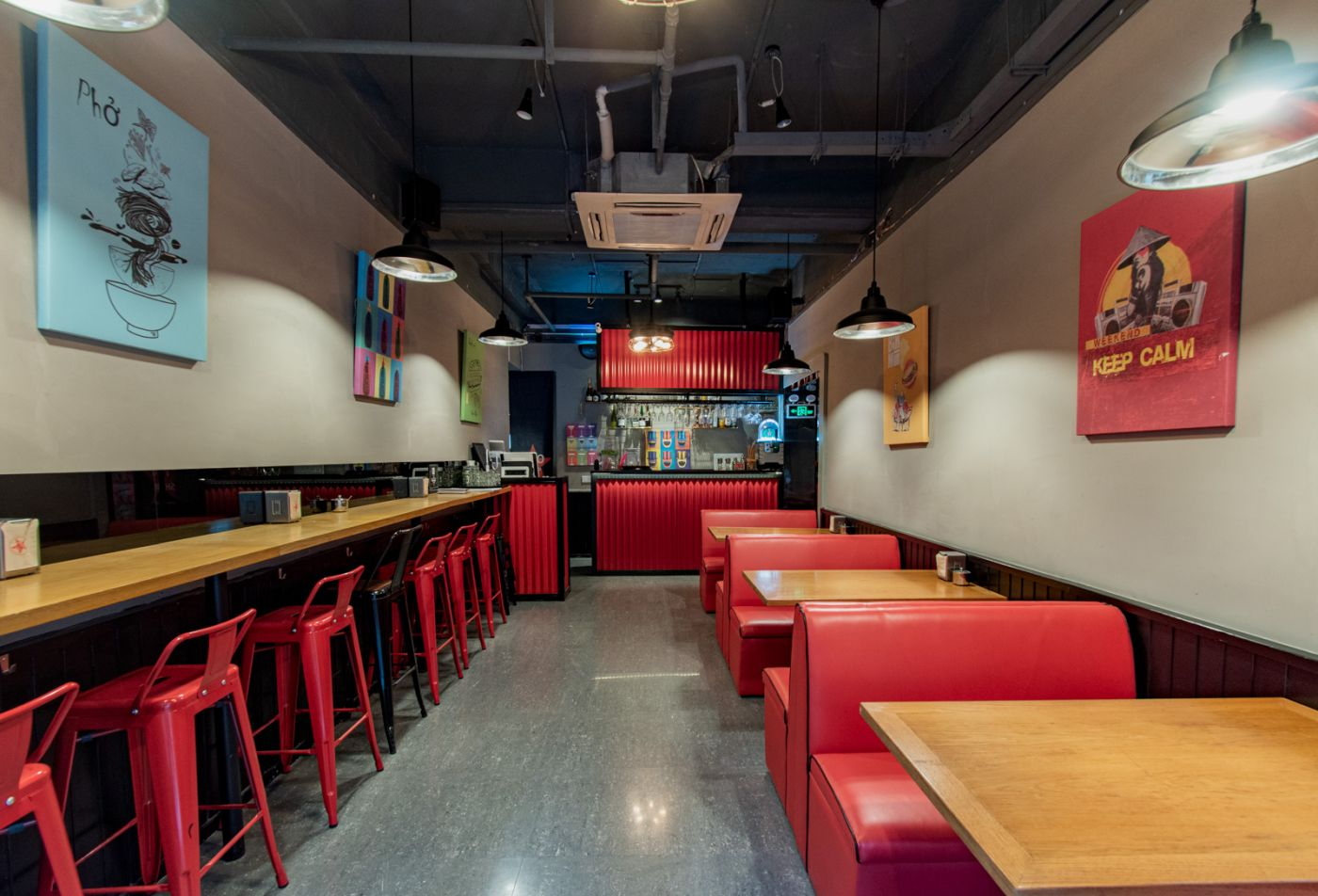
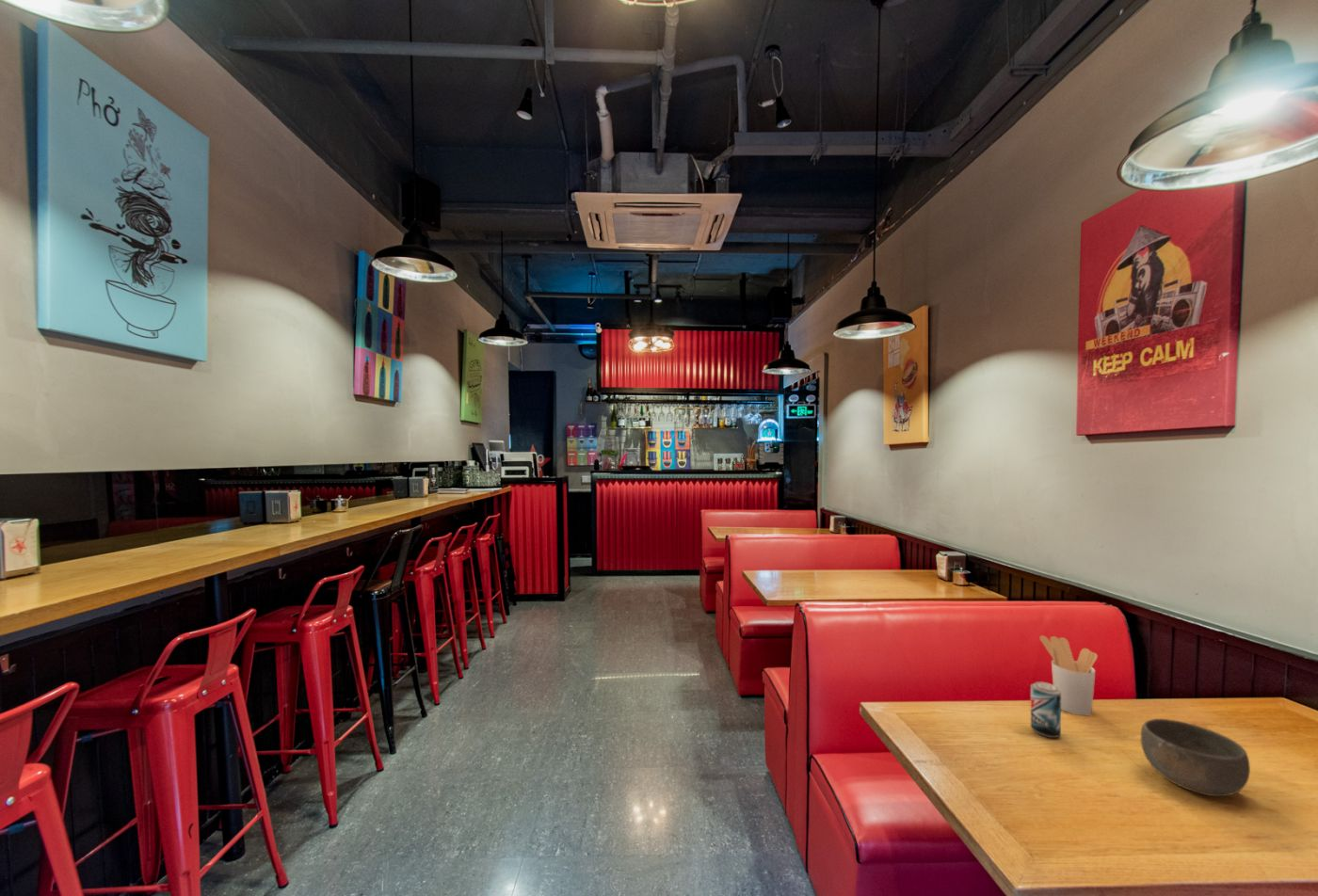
+ bowl (1192, 760)
+ utensil holder (1066, 672)
+ beer can (1045, 709)
